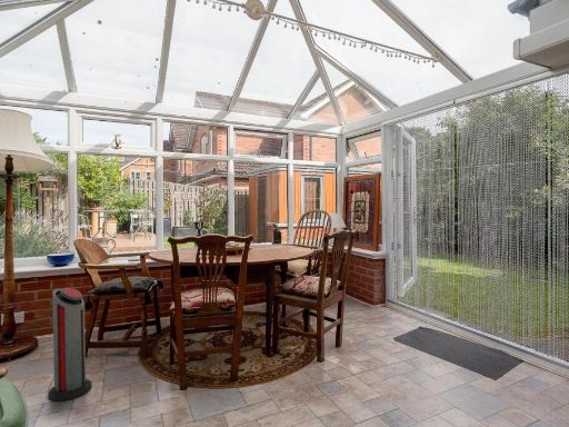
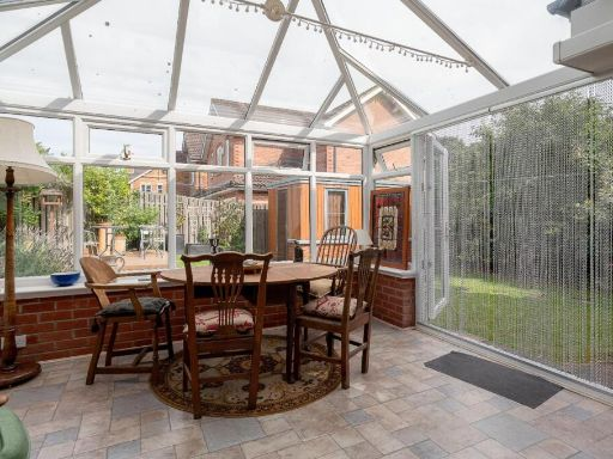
- air purifier (69, 339)
